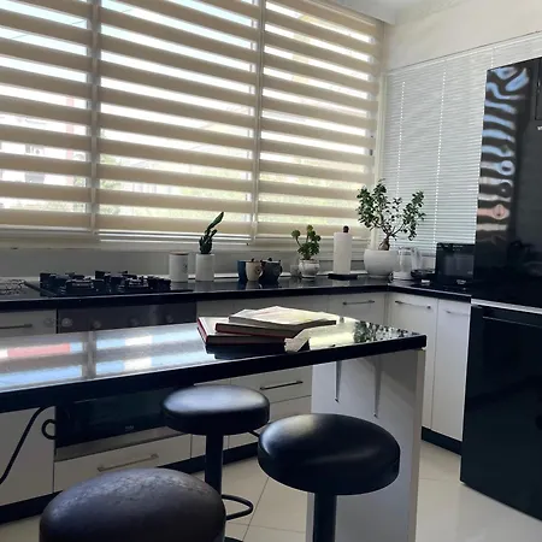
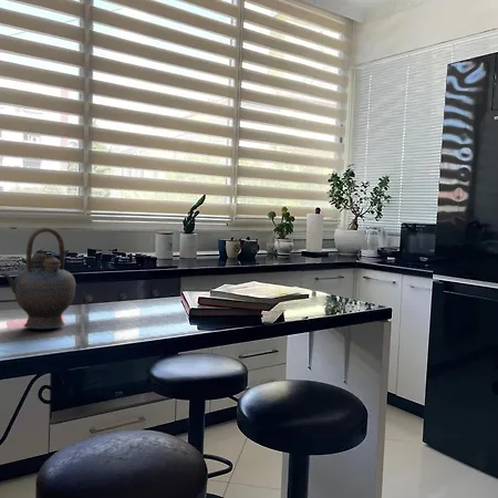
+ teapot (38, 278)
